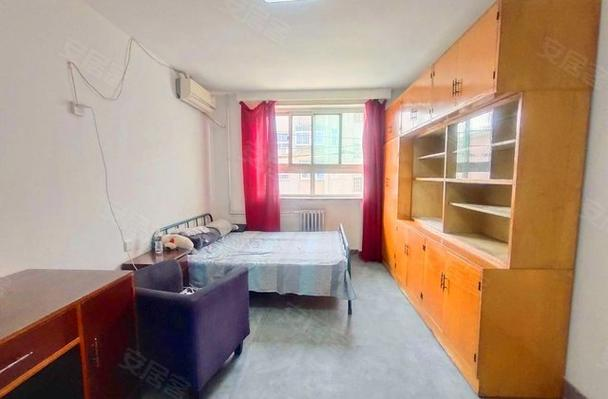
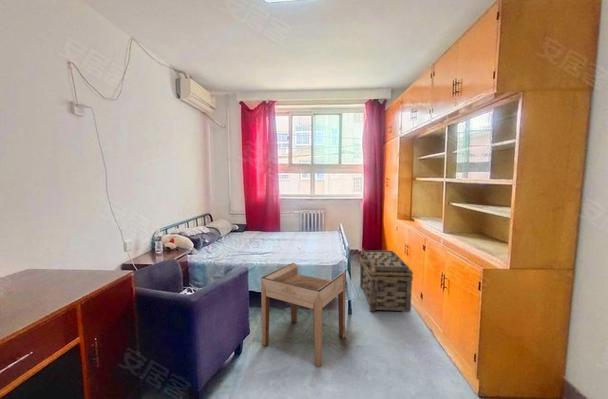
+ basket (381, 276)
+ side table (304, 306)
